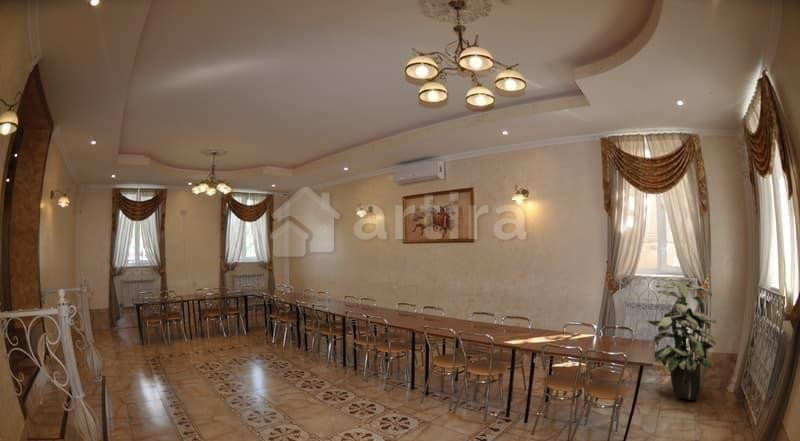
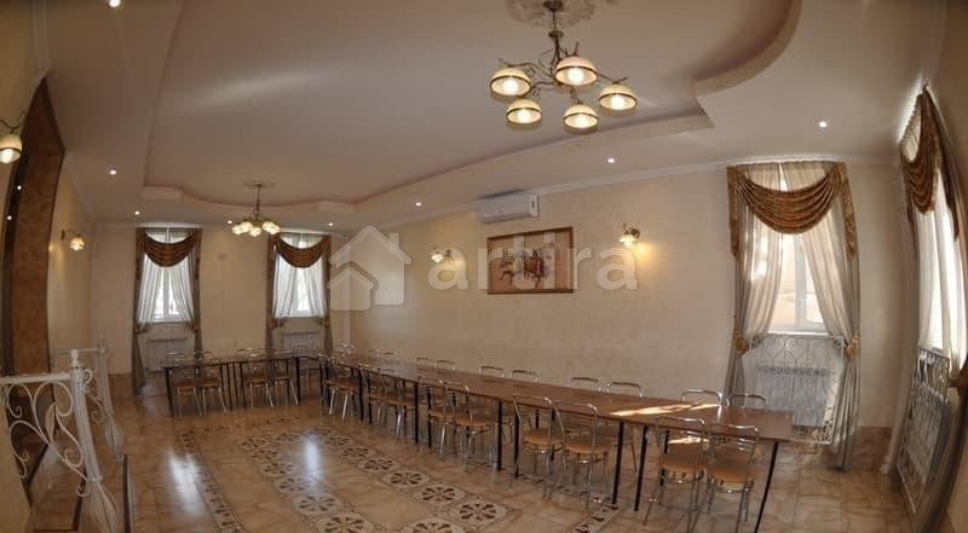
- indoor plant (680, 336)
